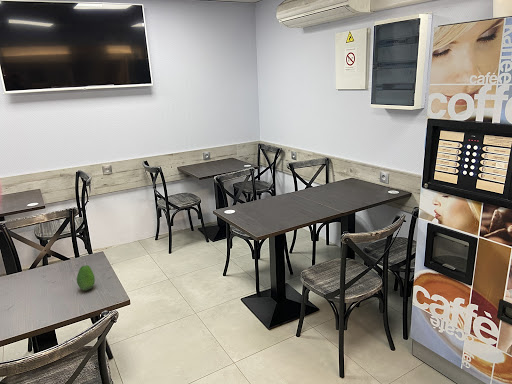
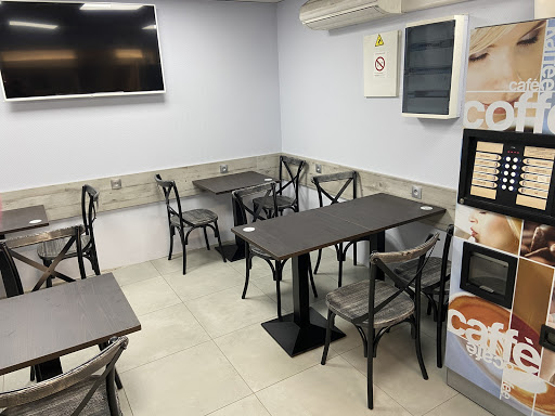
- fruit (85, 277)
